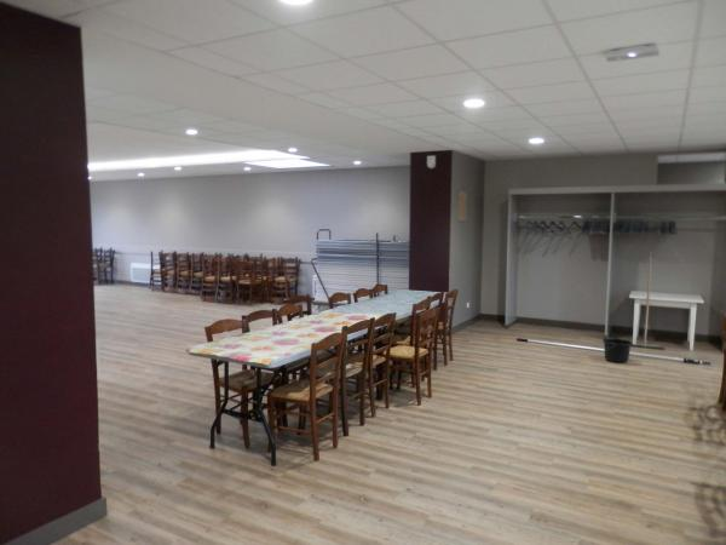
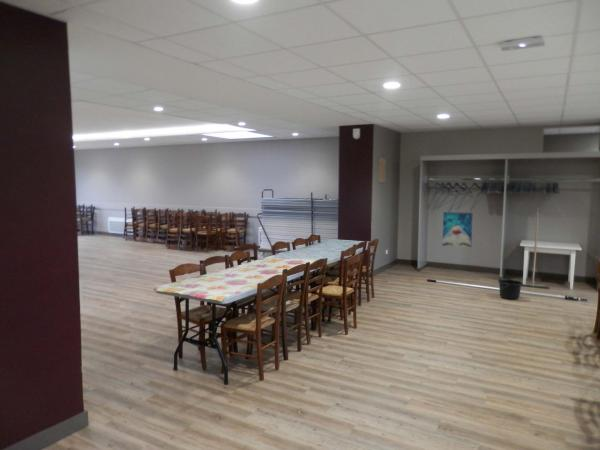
+ wall art (457, 229)
